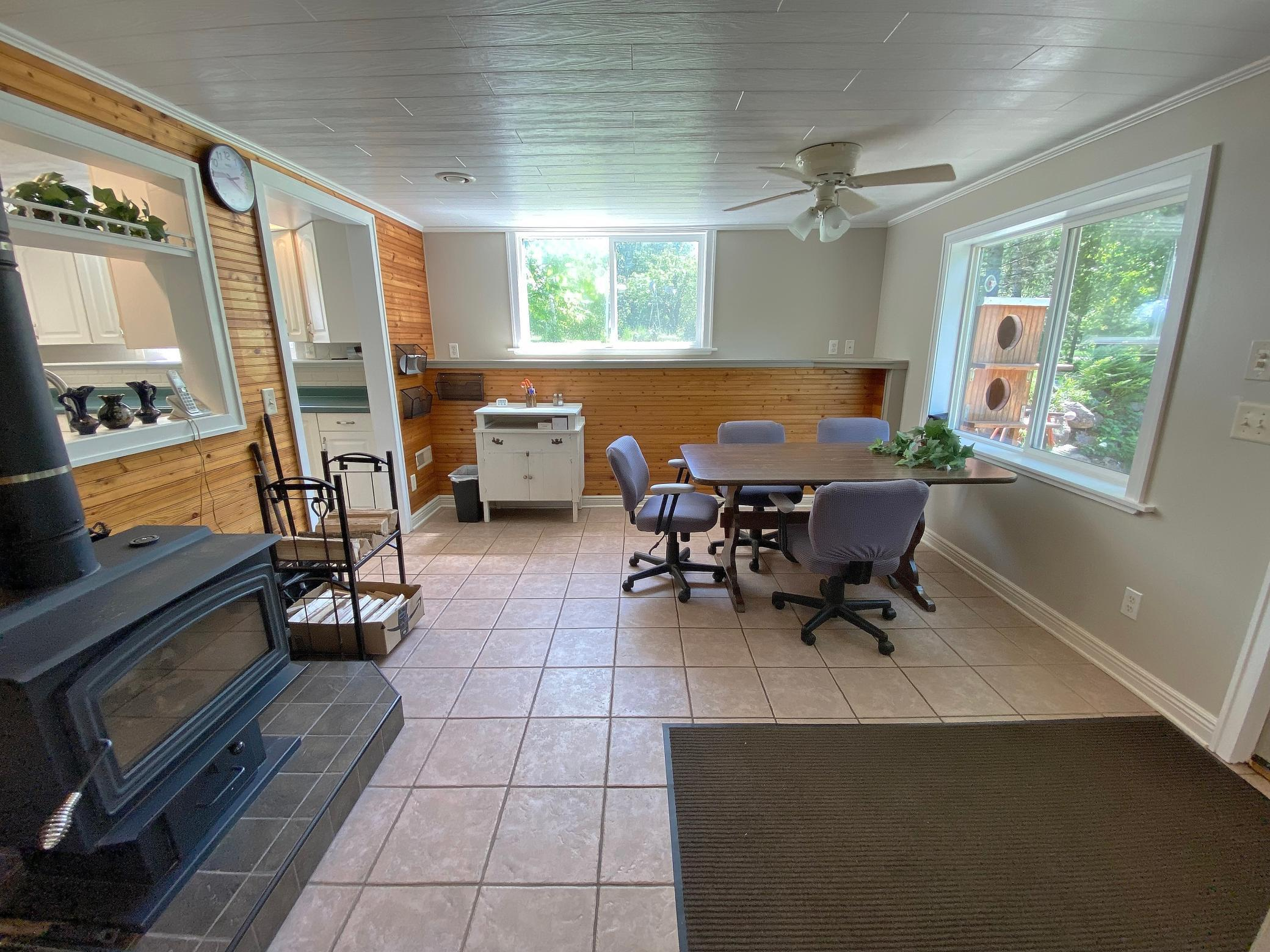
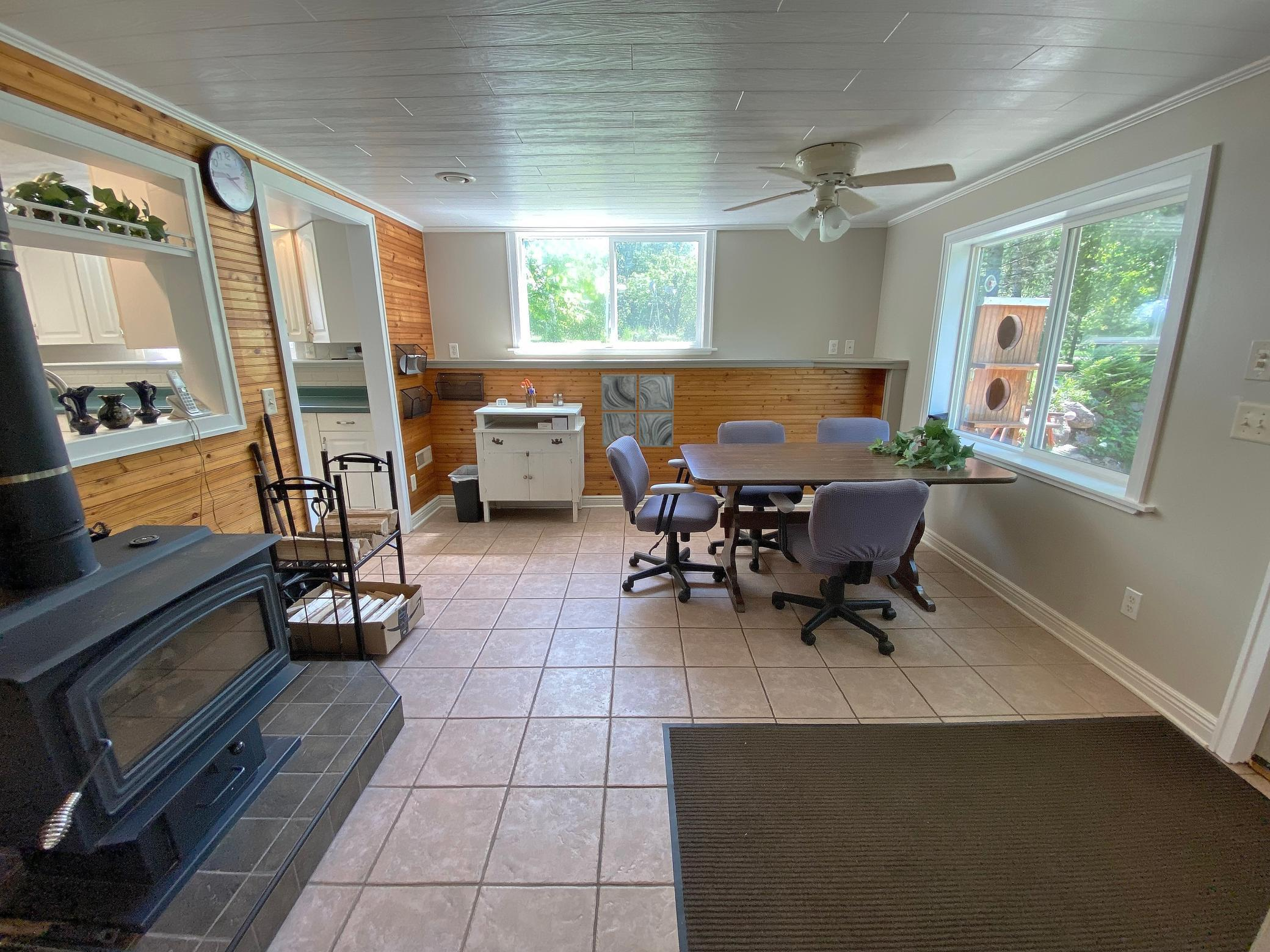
+ wall art (636, 412)
